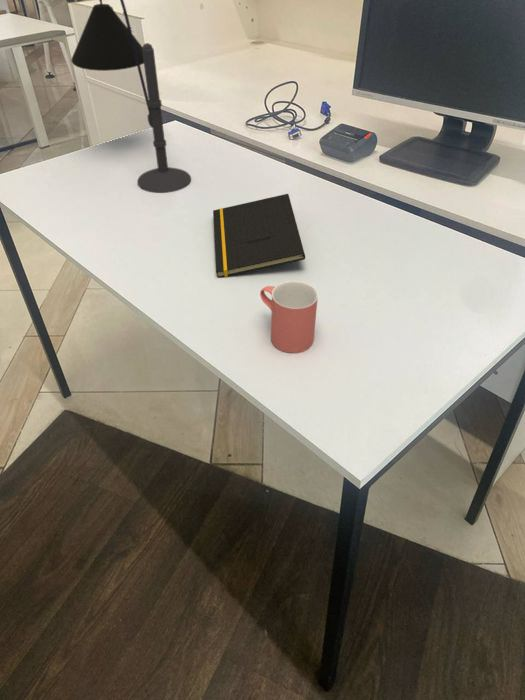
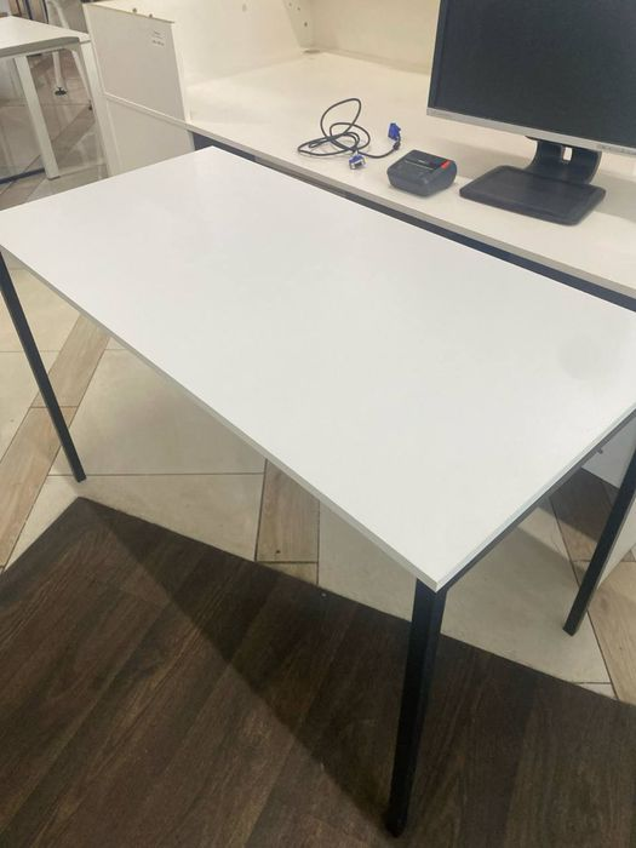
- desk lamp (140, 79)
- cup (285, 312)
- notepad (255, 233)
